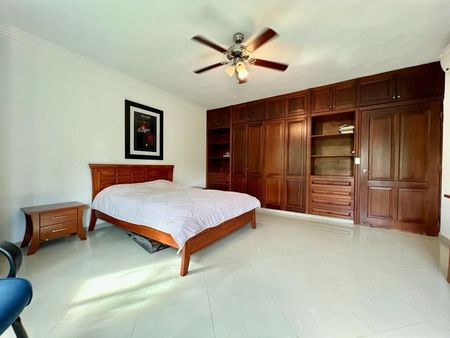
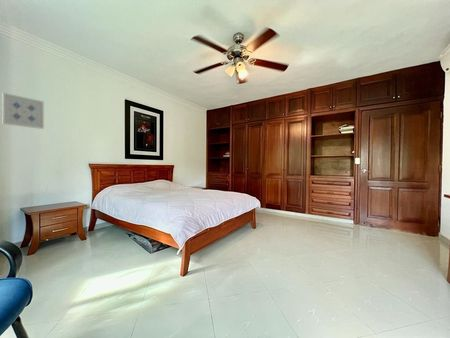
+ wall art (24, 112)
